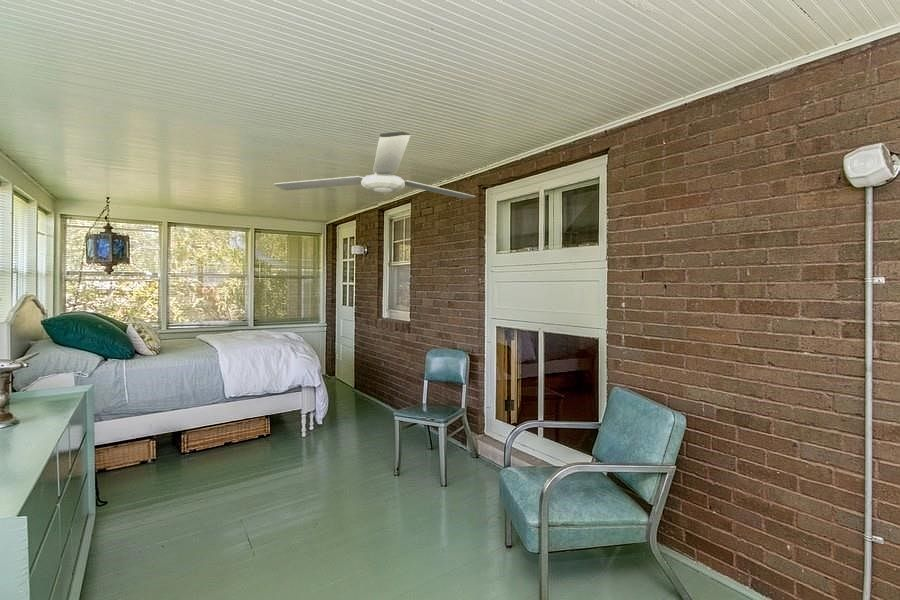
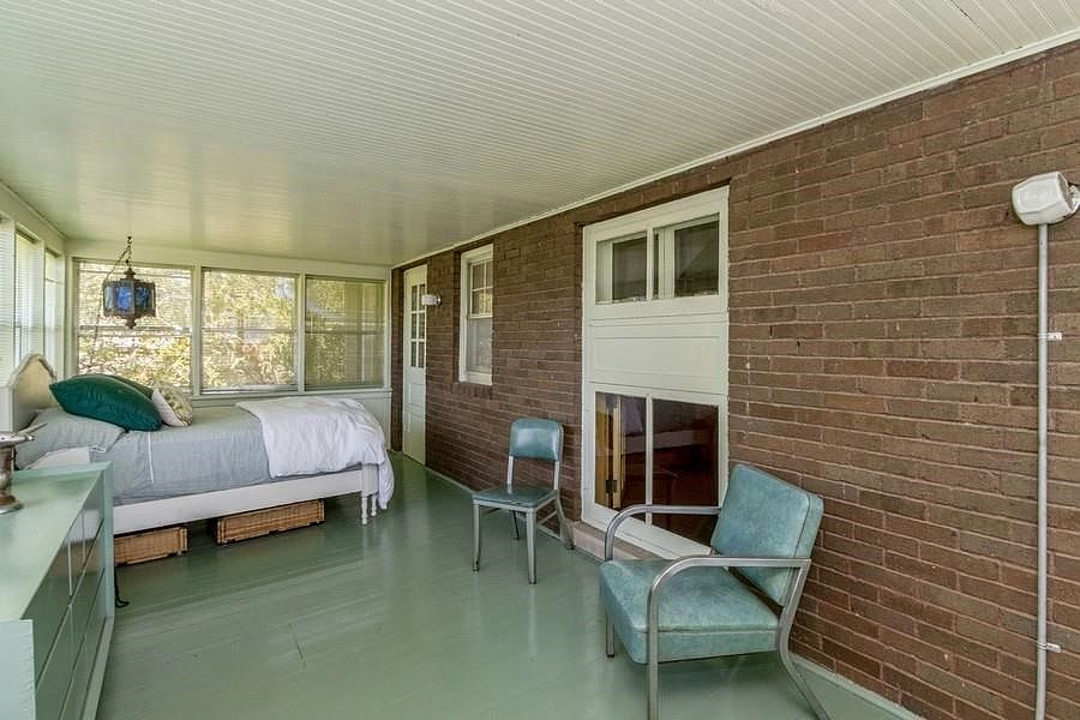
- ceiling fan (379, 163)
